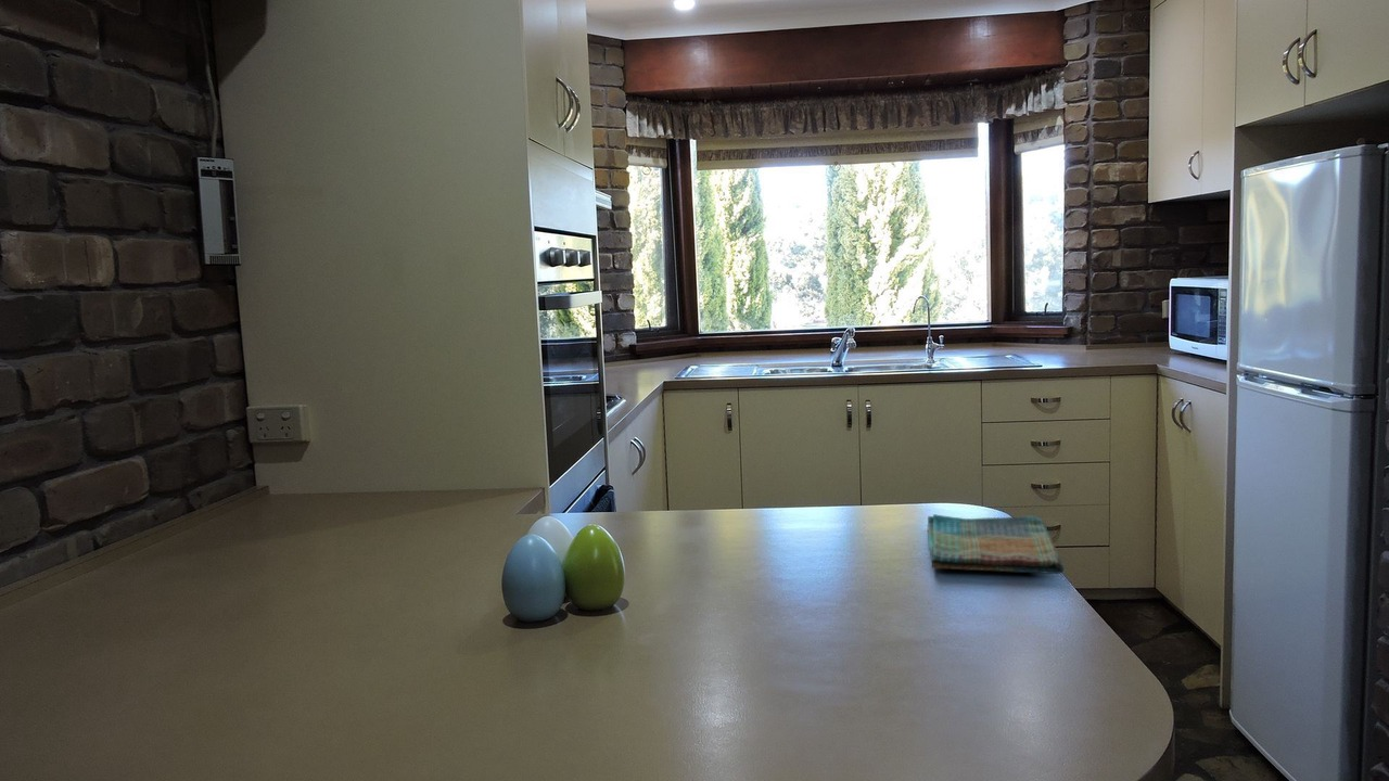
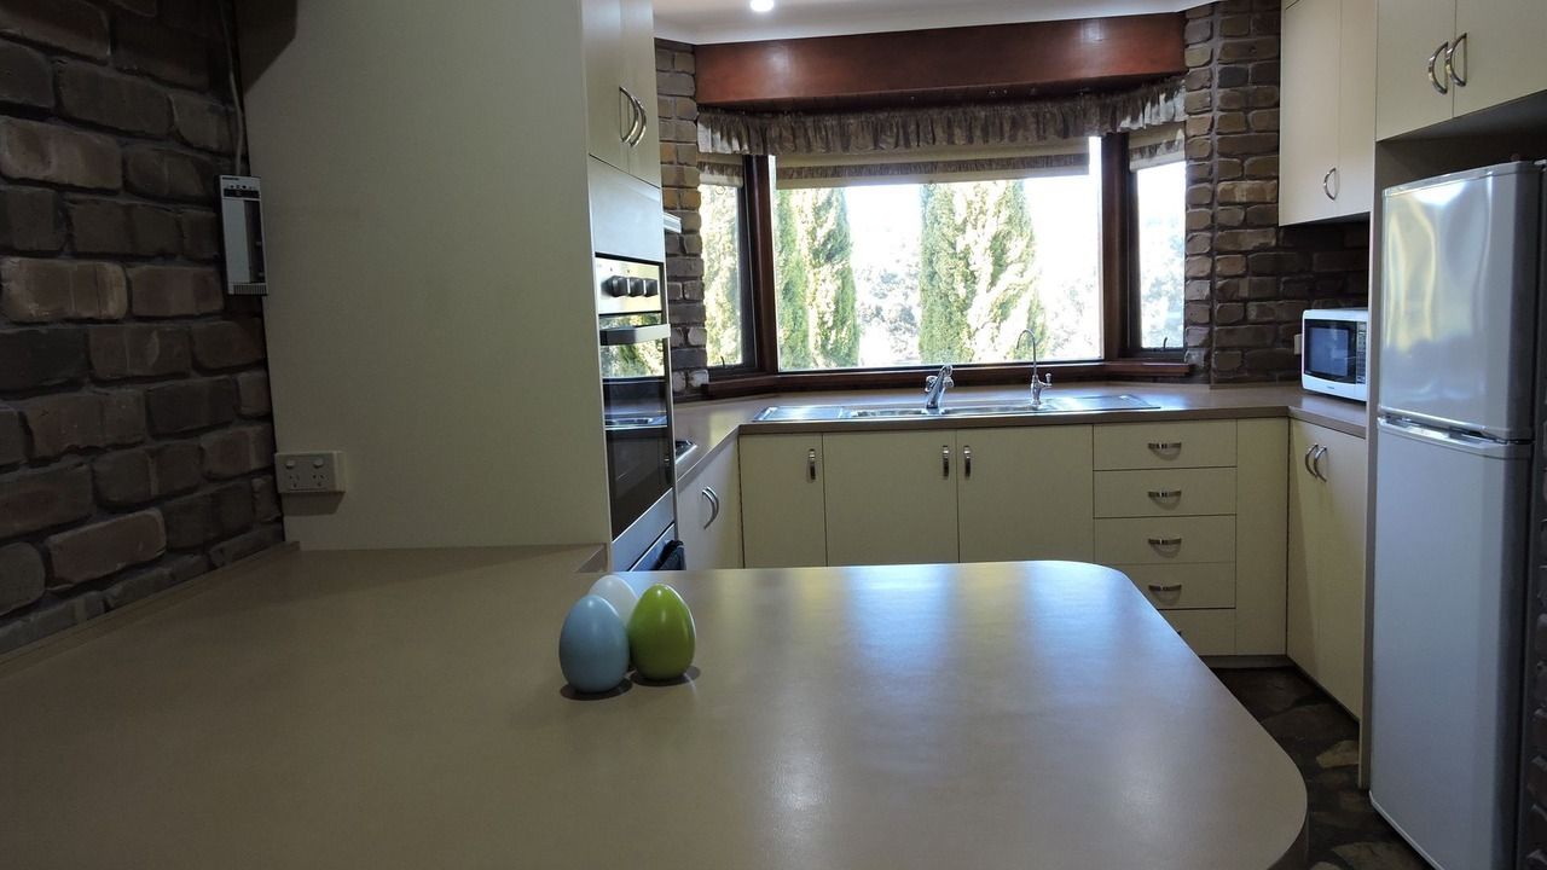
- dish towel (990, 541)
